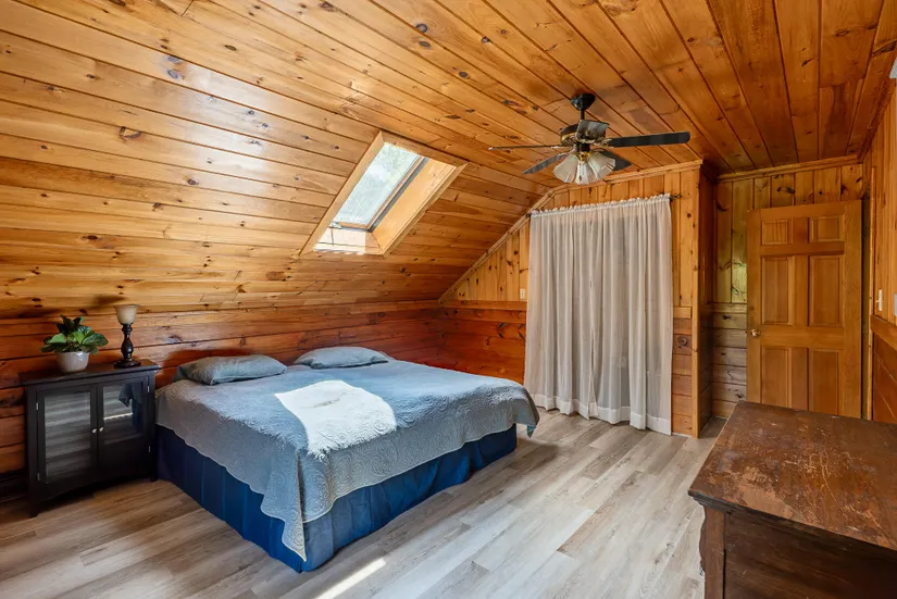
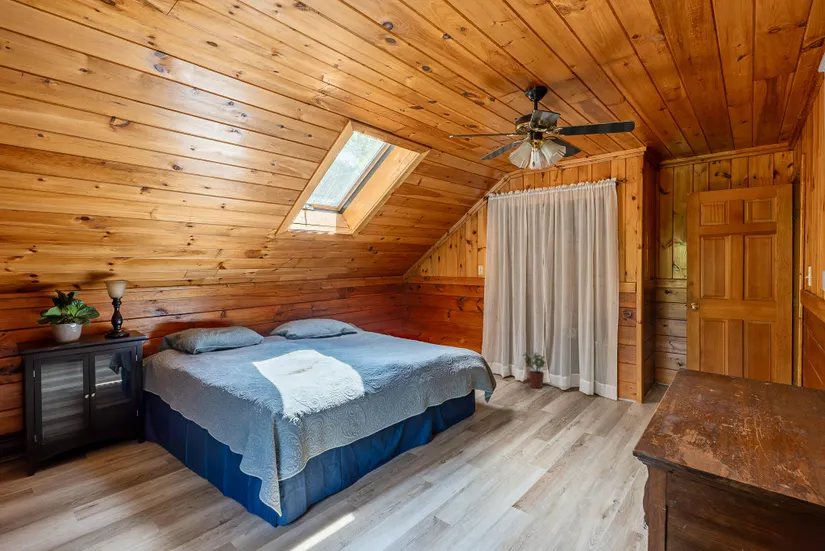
+ potted plant (536, 368)
